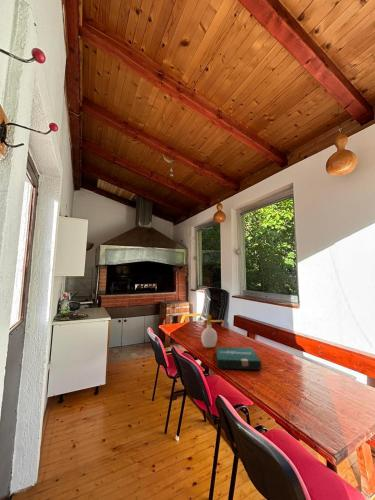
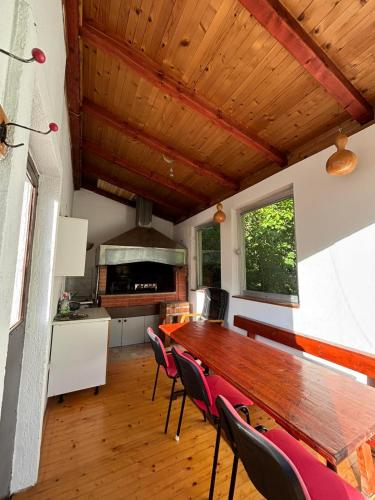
- pizza box (236, 357)
- soap bottle (209, 331)
